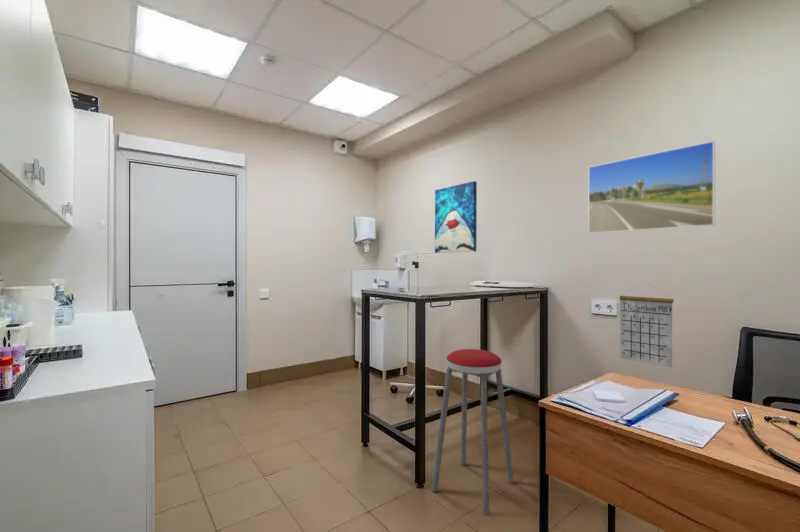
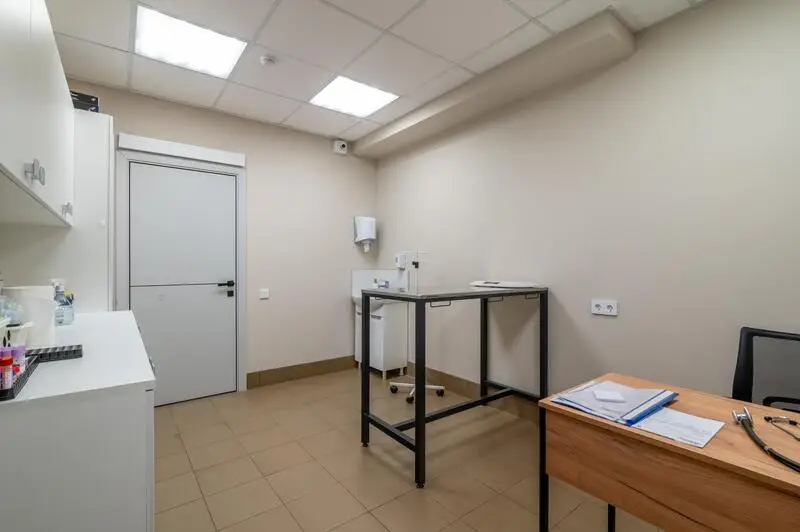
- music stool (466, 419)
- calendar (645, 322)
- wall art (454, 219)
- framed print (644, 192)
